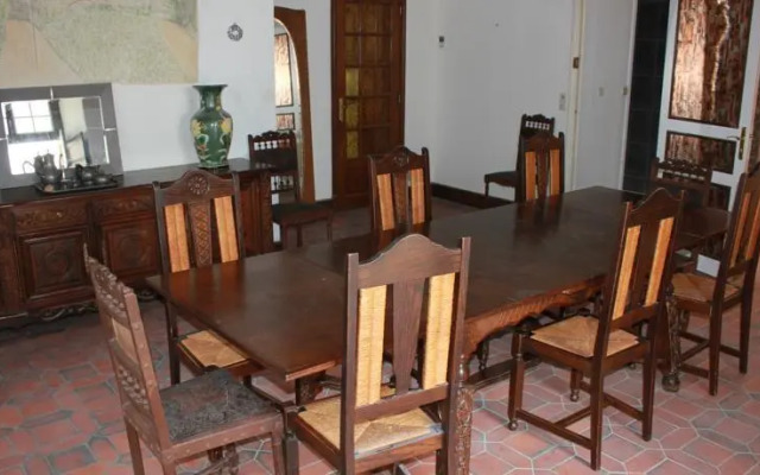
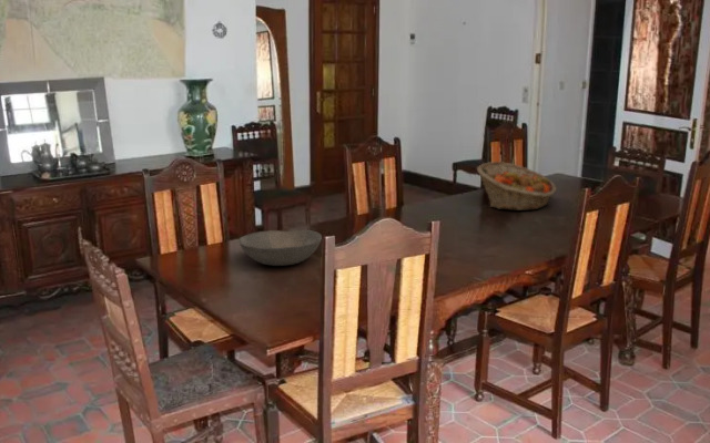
+ fruit basket (516, 185)
+ bowl (281, 249)
